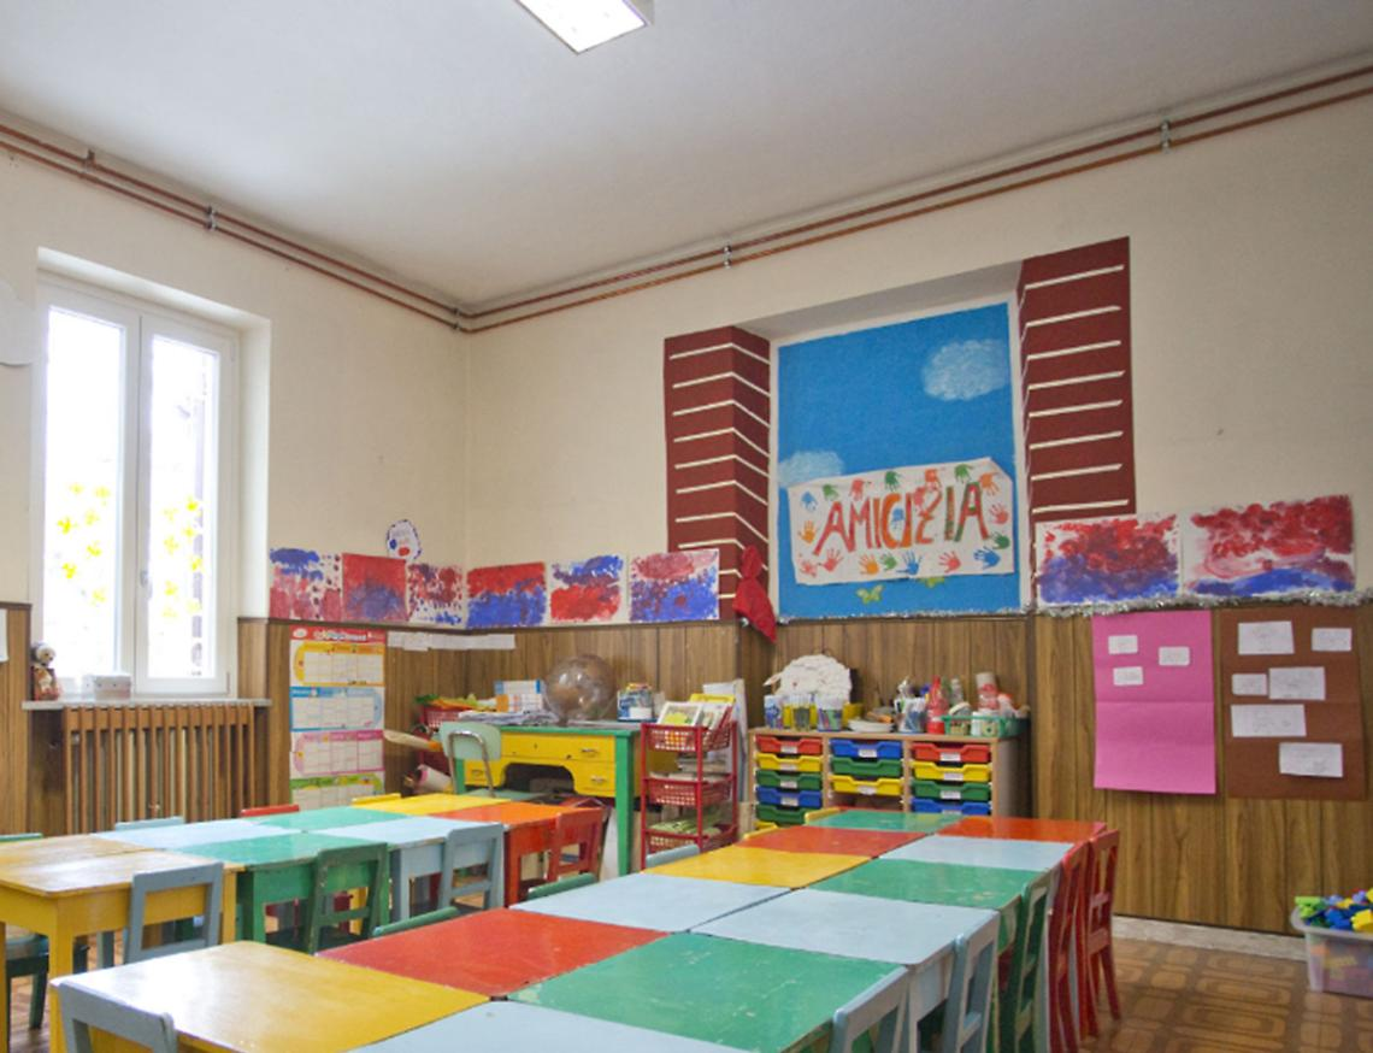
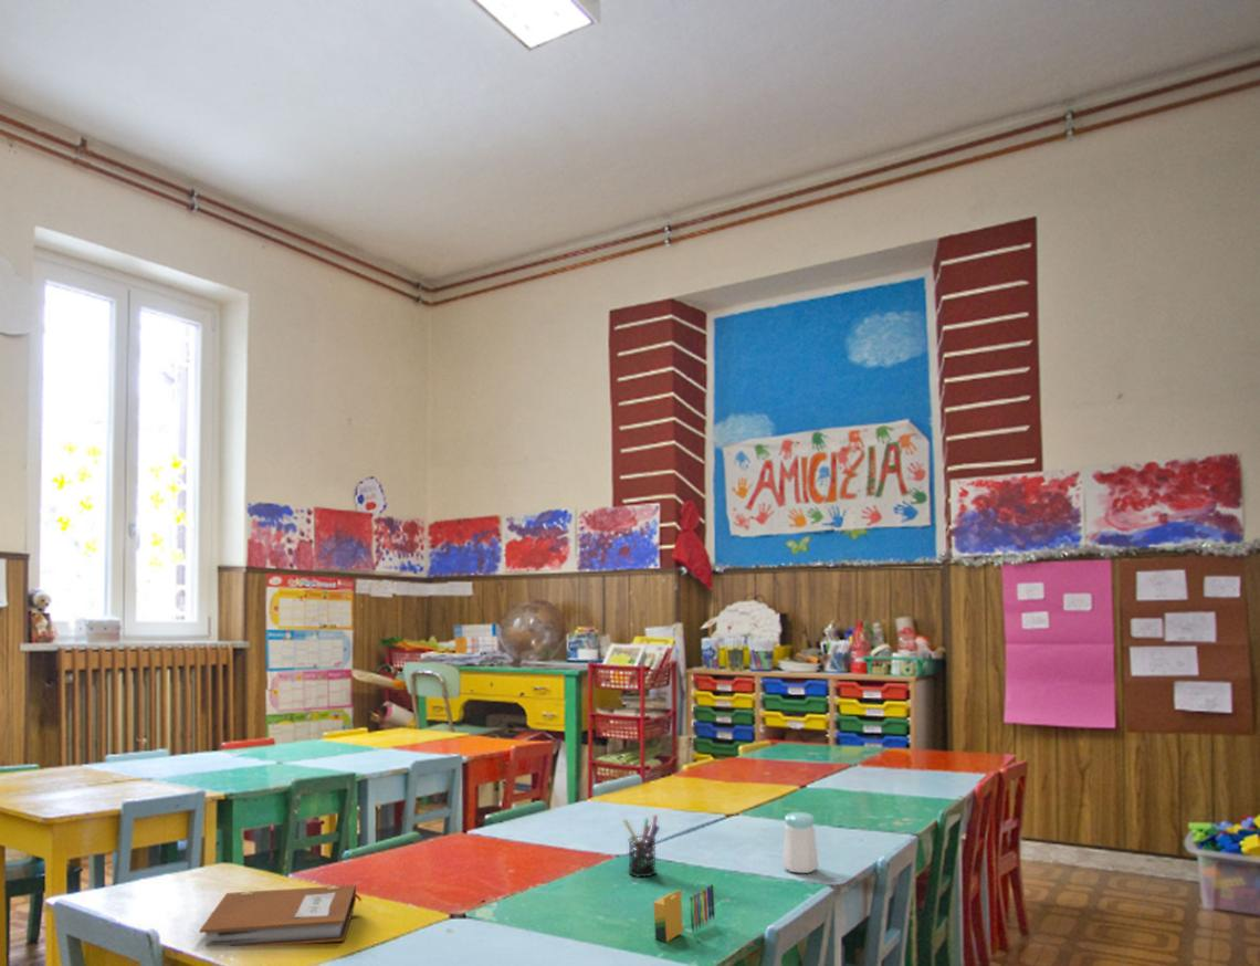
+ notebook (286, 914)
+ salt shaker (799, 841)
+ pen holder (644, 842)
+ crayon (681, 909)
